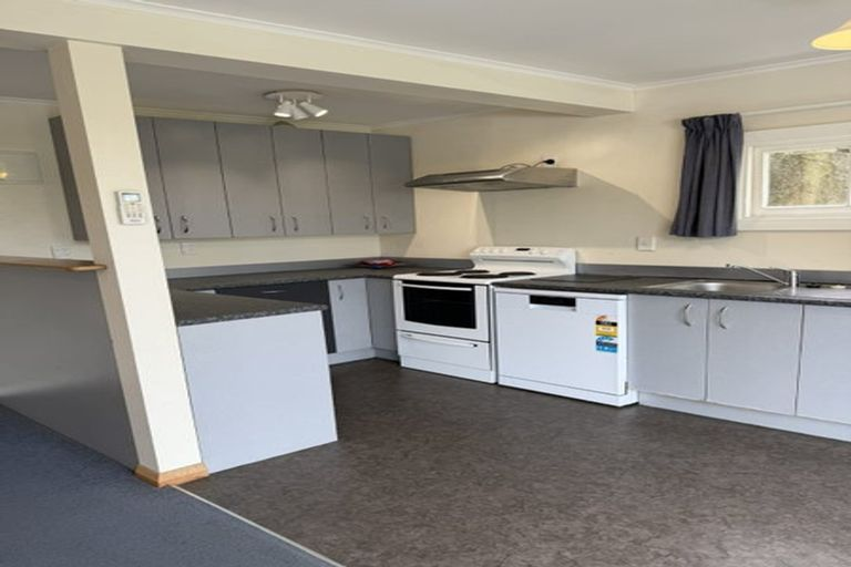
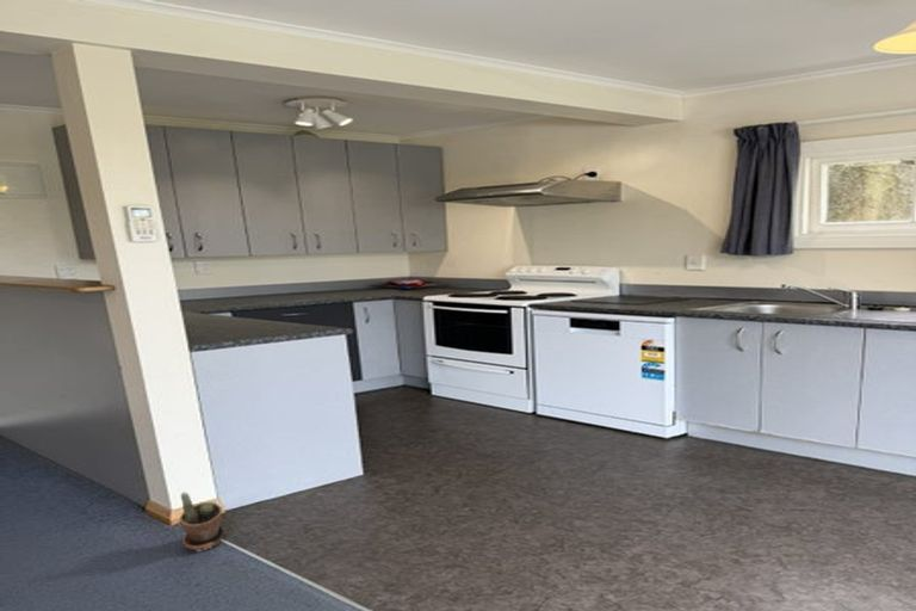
+ potted plant (200, 514)
